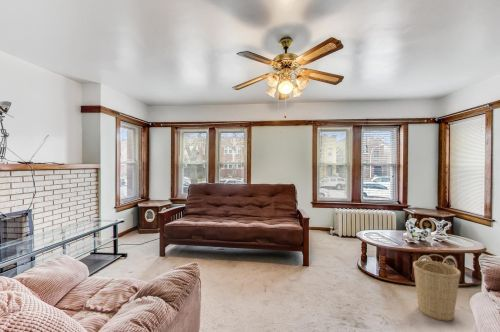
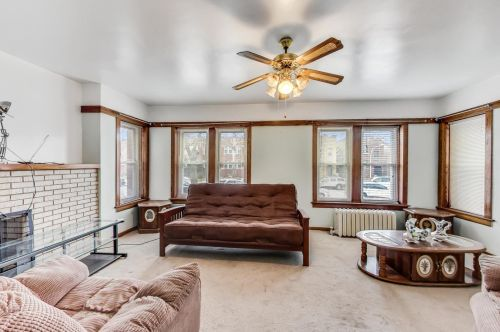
- basket (435, 285)
